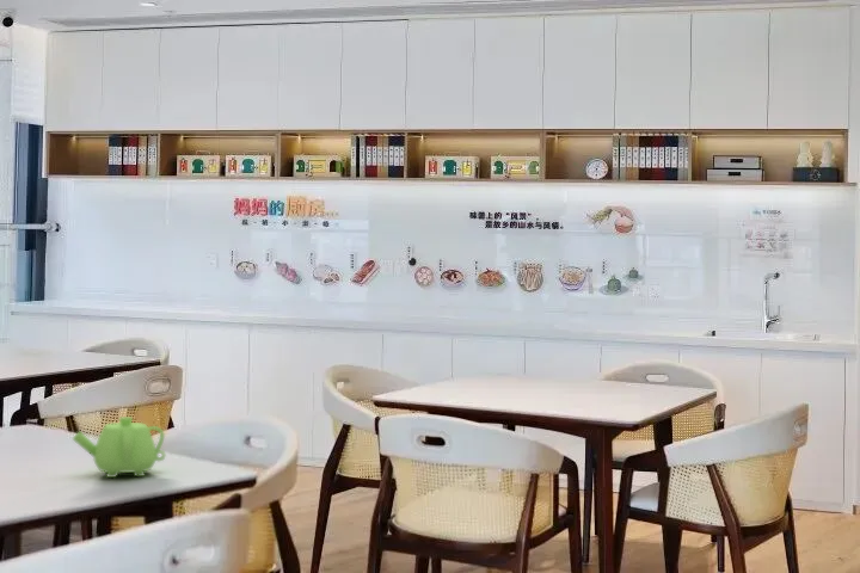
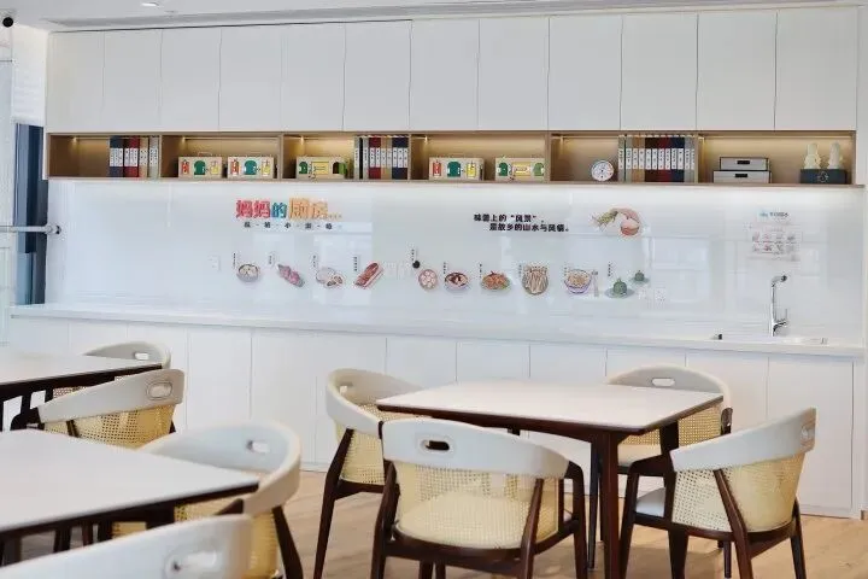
- teapot (118, 445)
